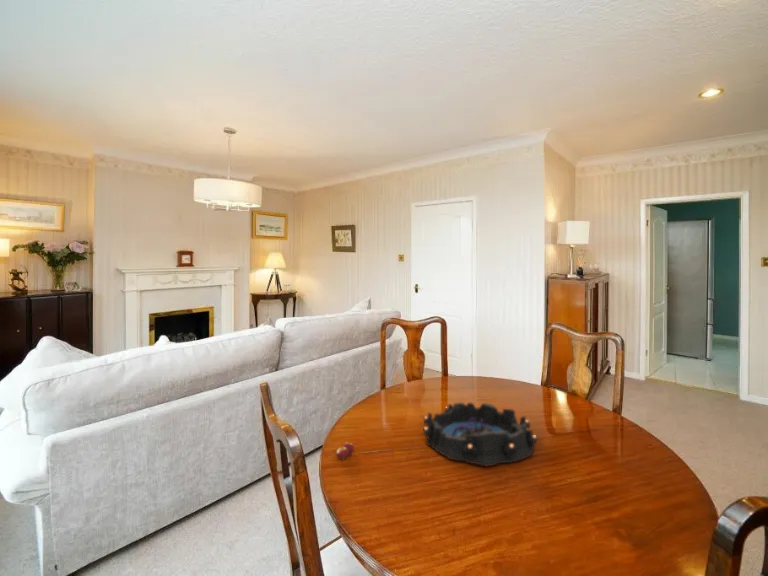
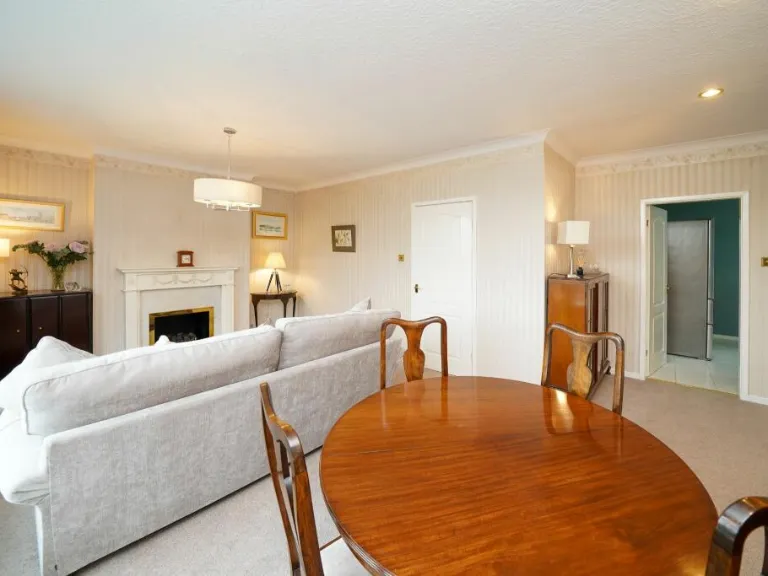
- decorative bowl (477, 427)
- apple (345, 450)
